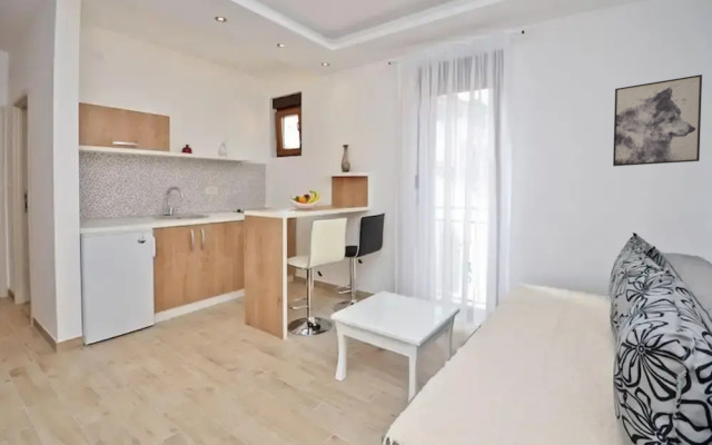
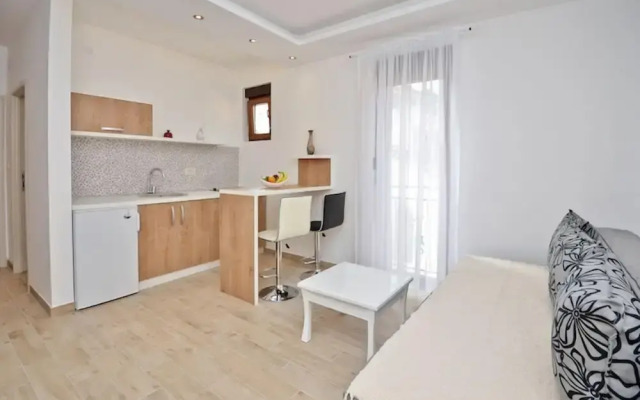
- wall art (654, 122)
